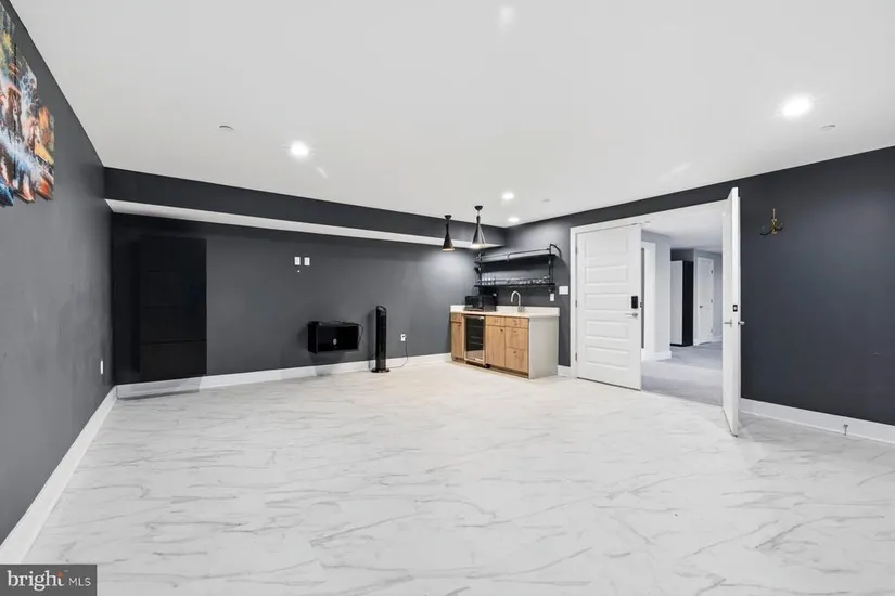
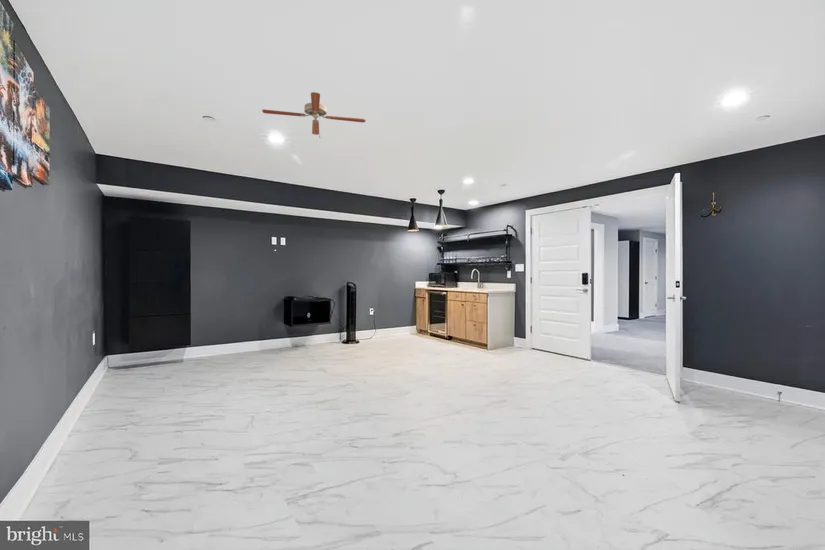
+ ceiling fan (315, 115)
